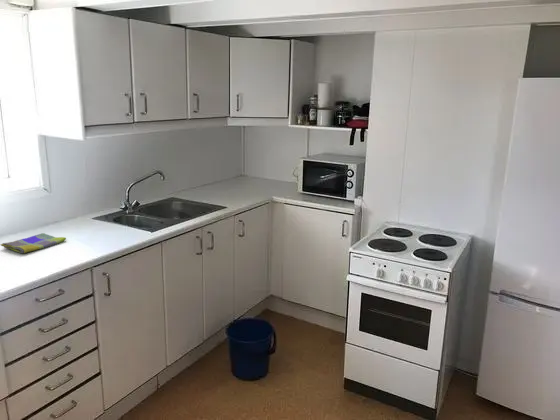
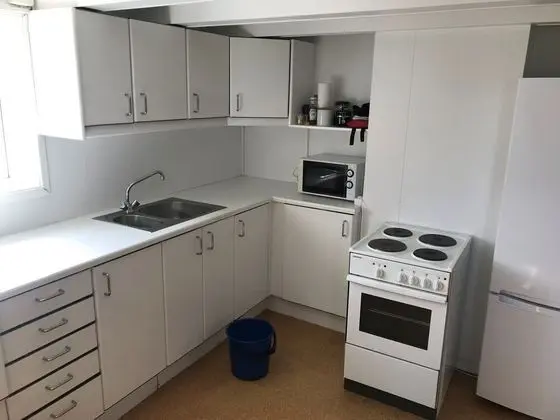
- dish towel (34, 242)
